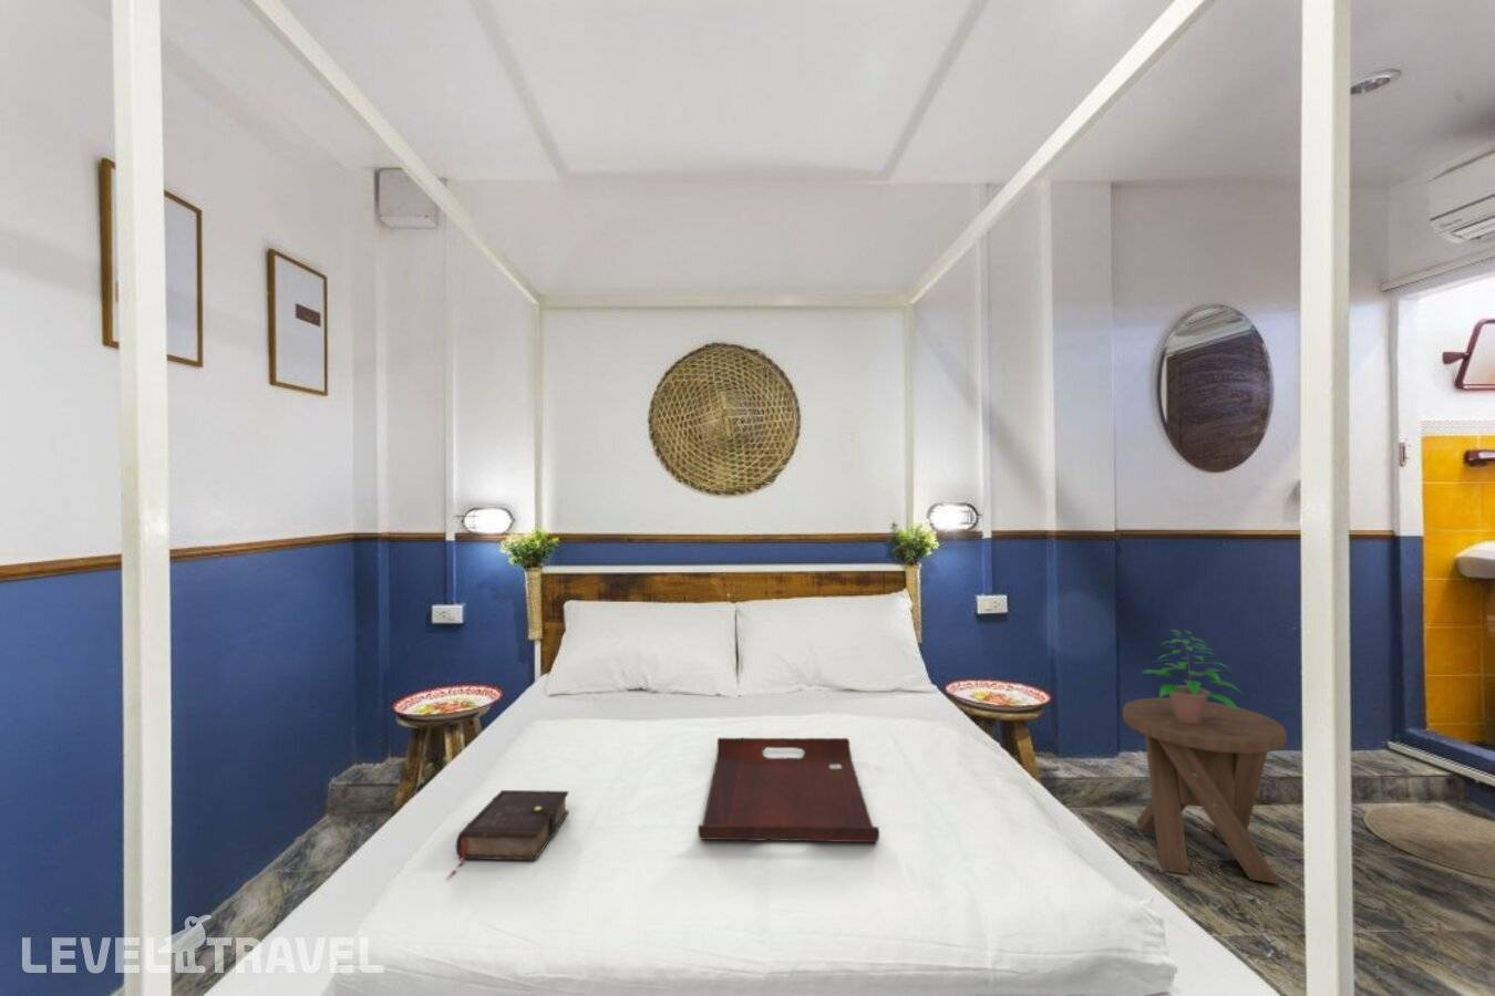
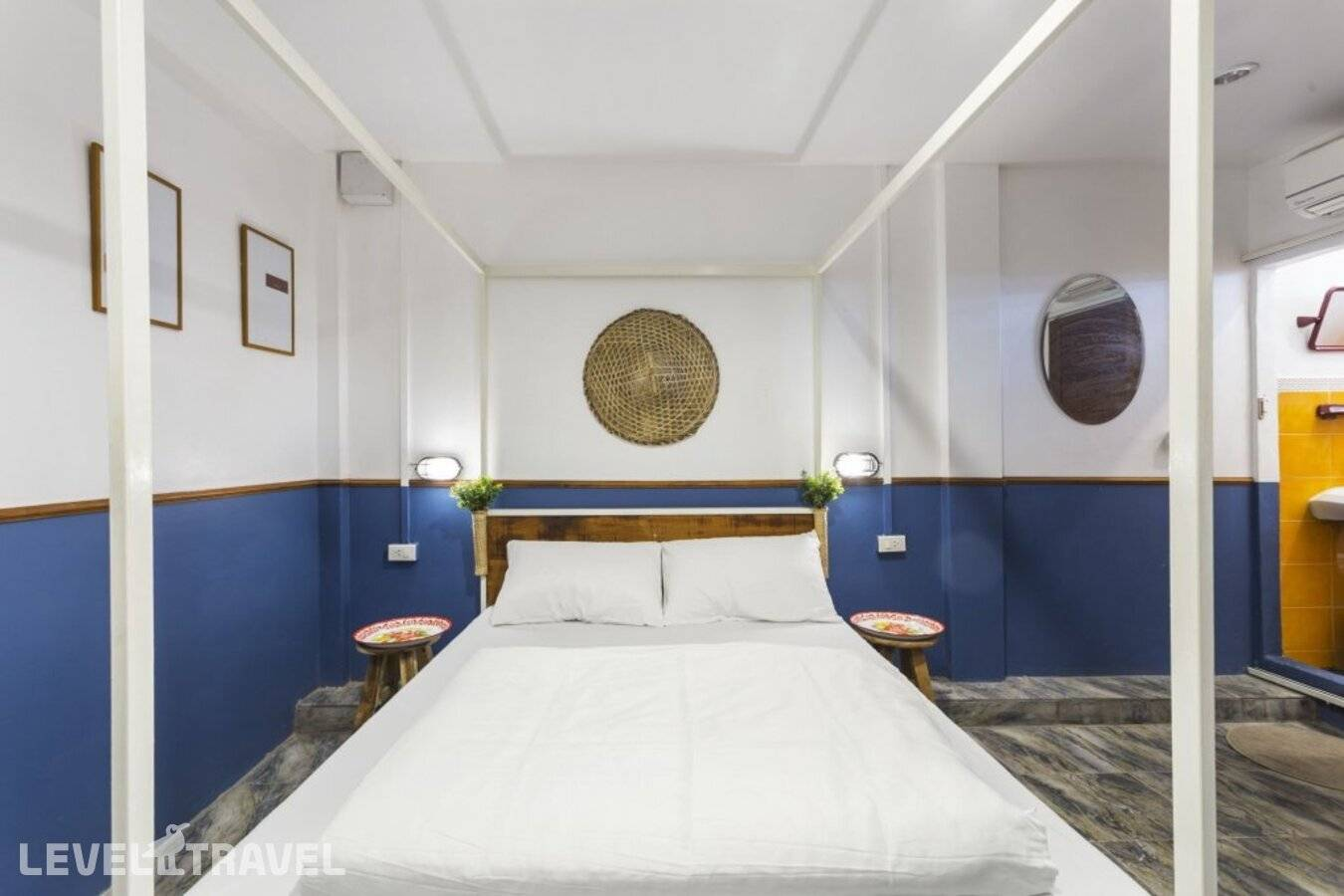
- potted plant (1189, 675)
- music stool (1200, 784)
- serving tray (785, 785)
- book (509, 830)
